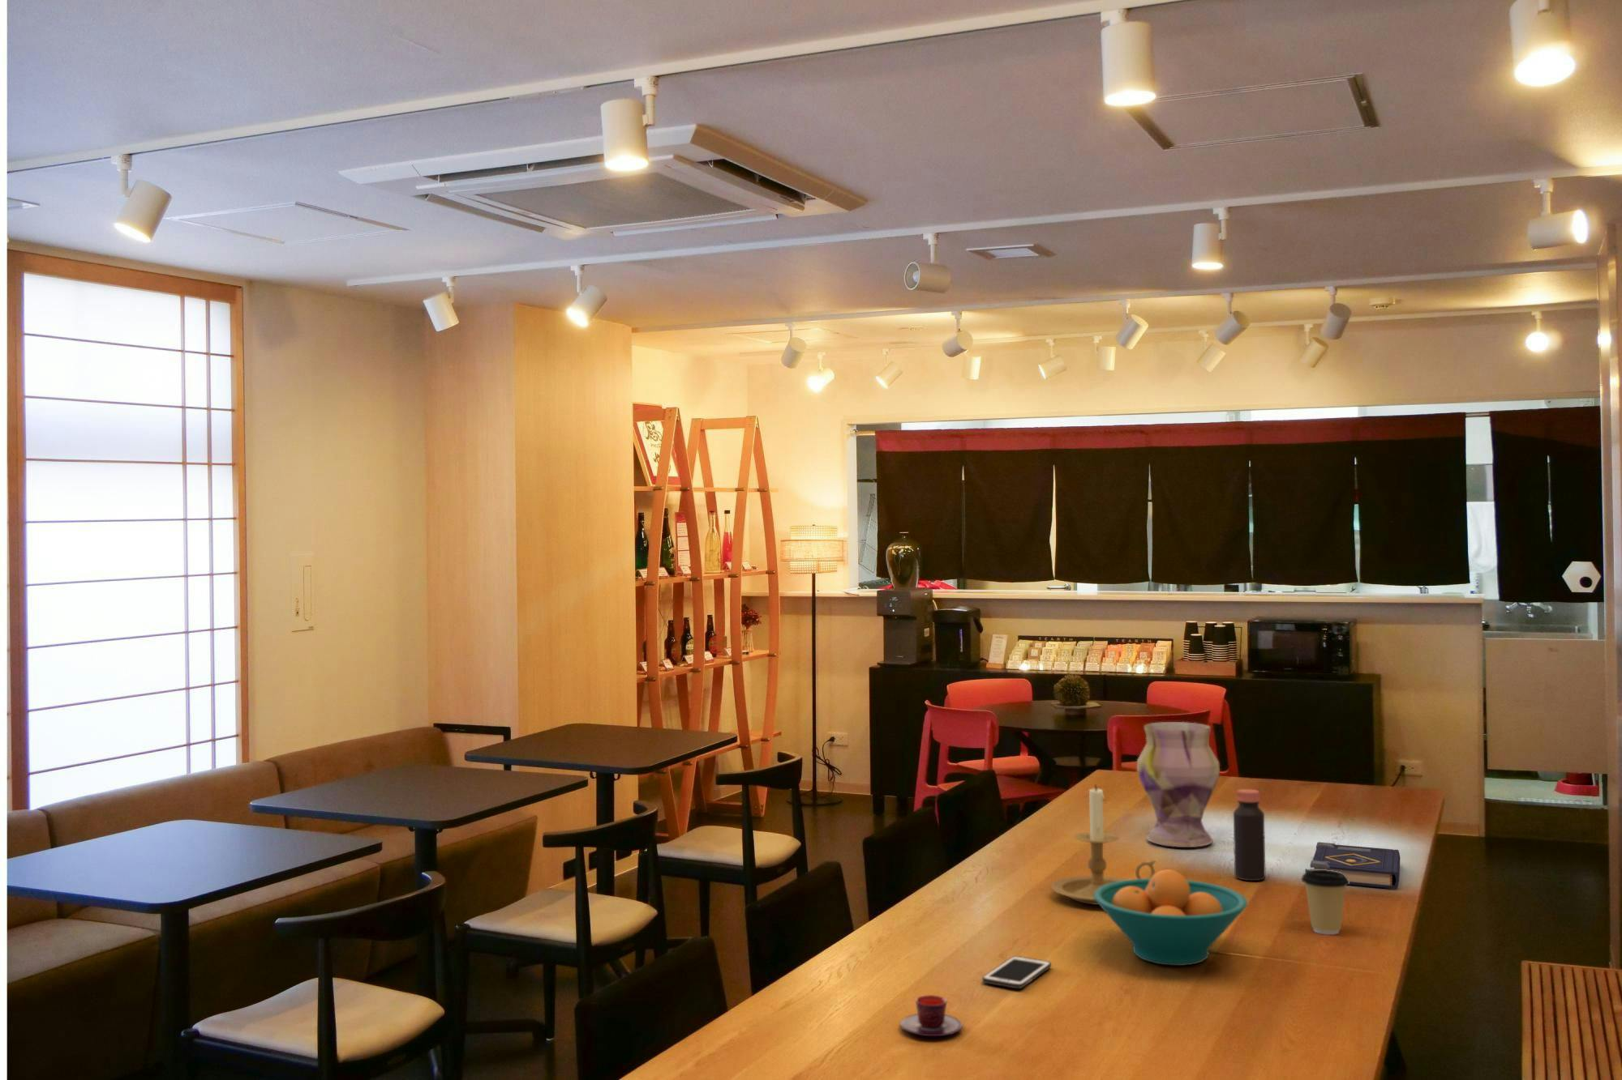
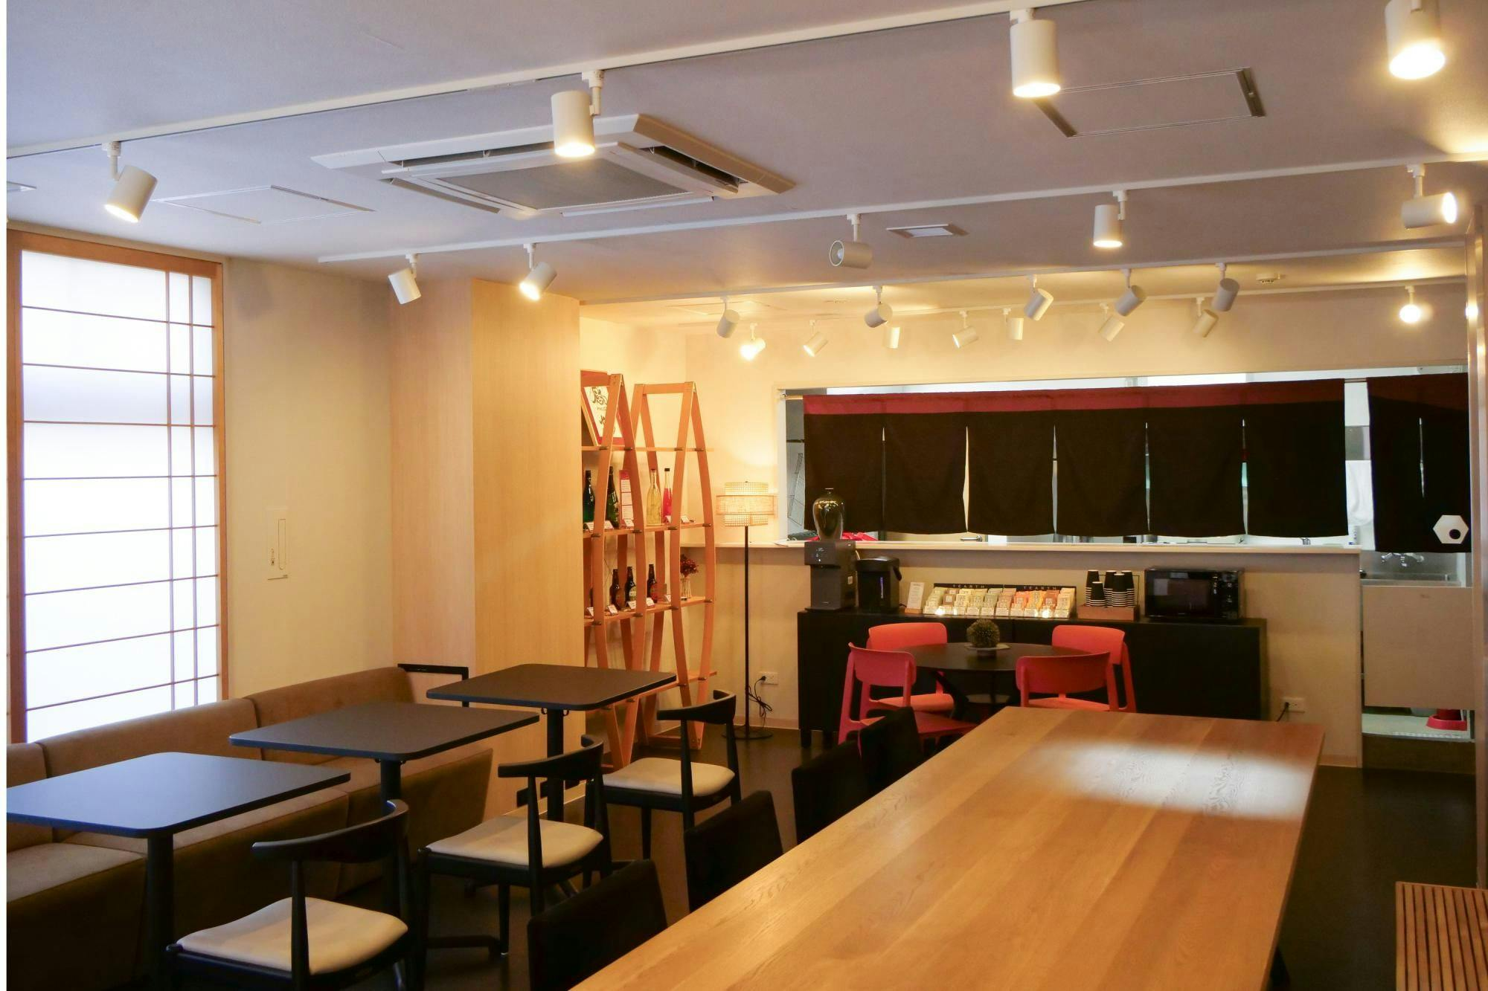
- fruit bowl (1170, 912)
- coffee cup (1325, 900)
- teacup (931, 1014)
- book (1355, 864)
- candle holder (1097, 841)
- vase (1177, 785)
- cell phone (1017, 973)
- bottle (1249, 834)
